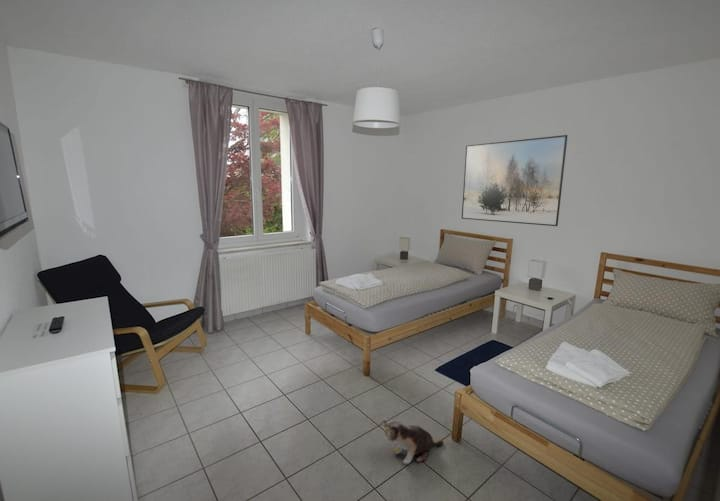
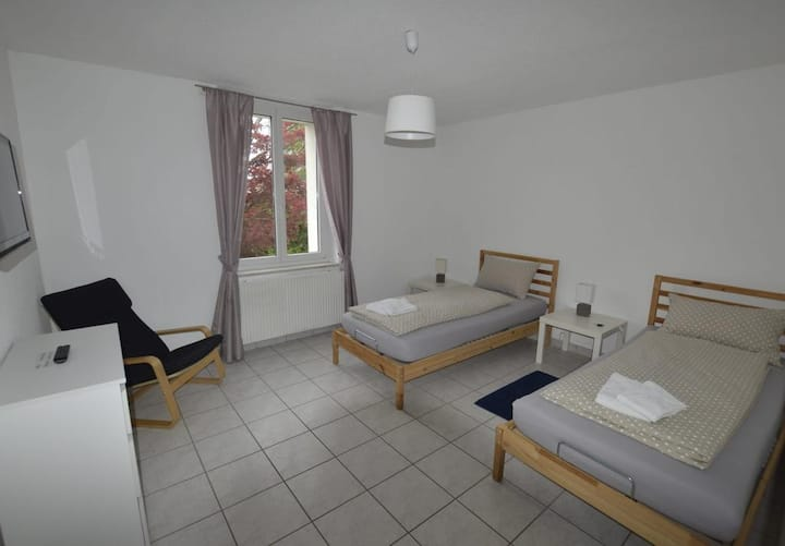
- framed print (507, 182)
- plush toy (415, 435)
